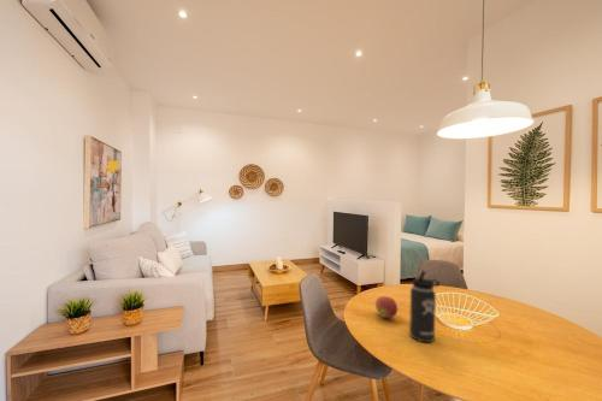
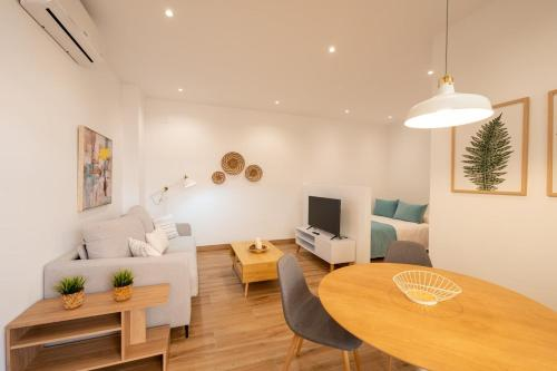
- thermos bottle (425, 302)
- fruit (385, 306)
